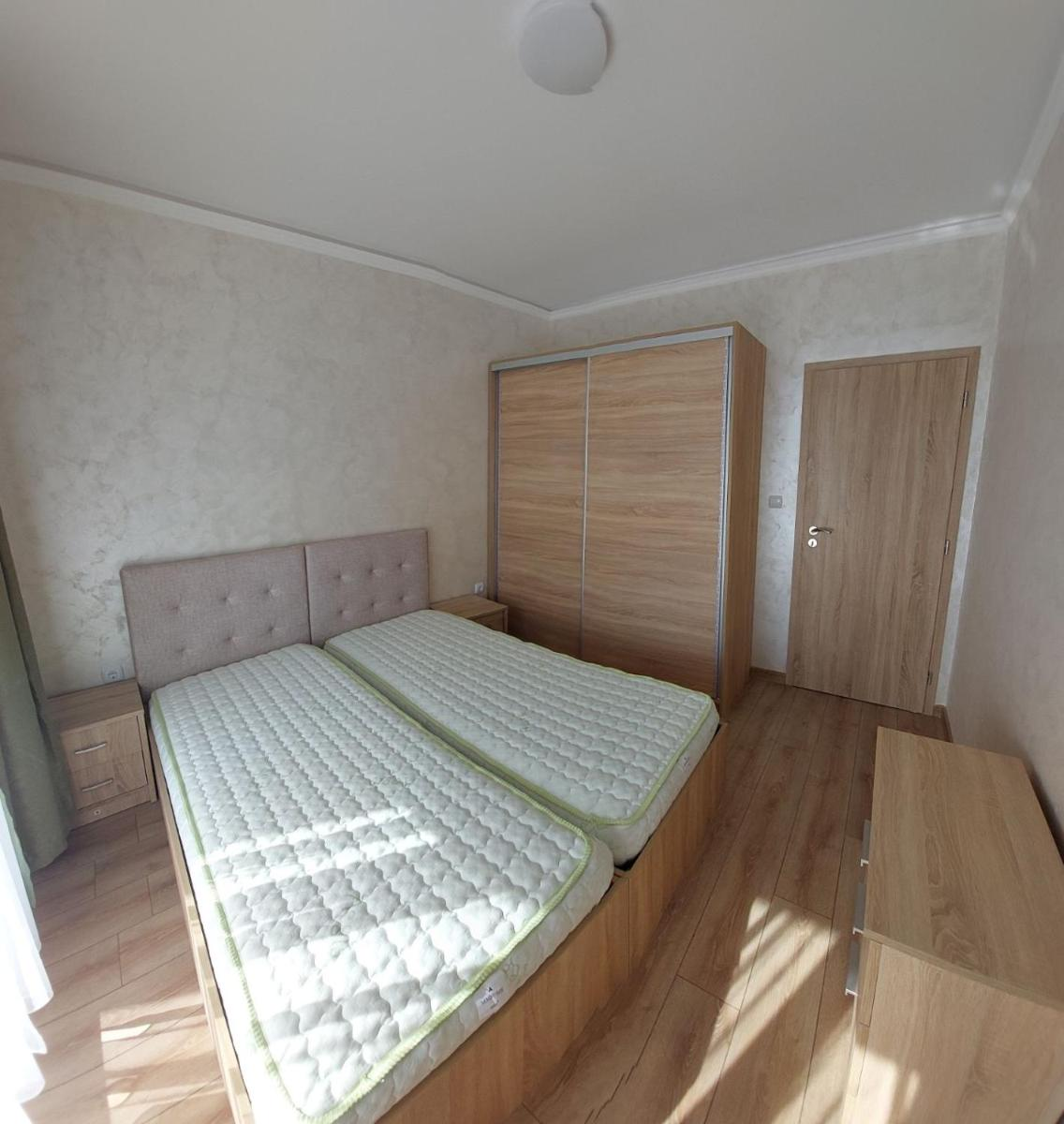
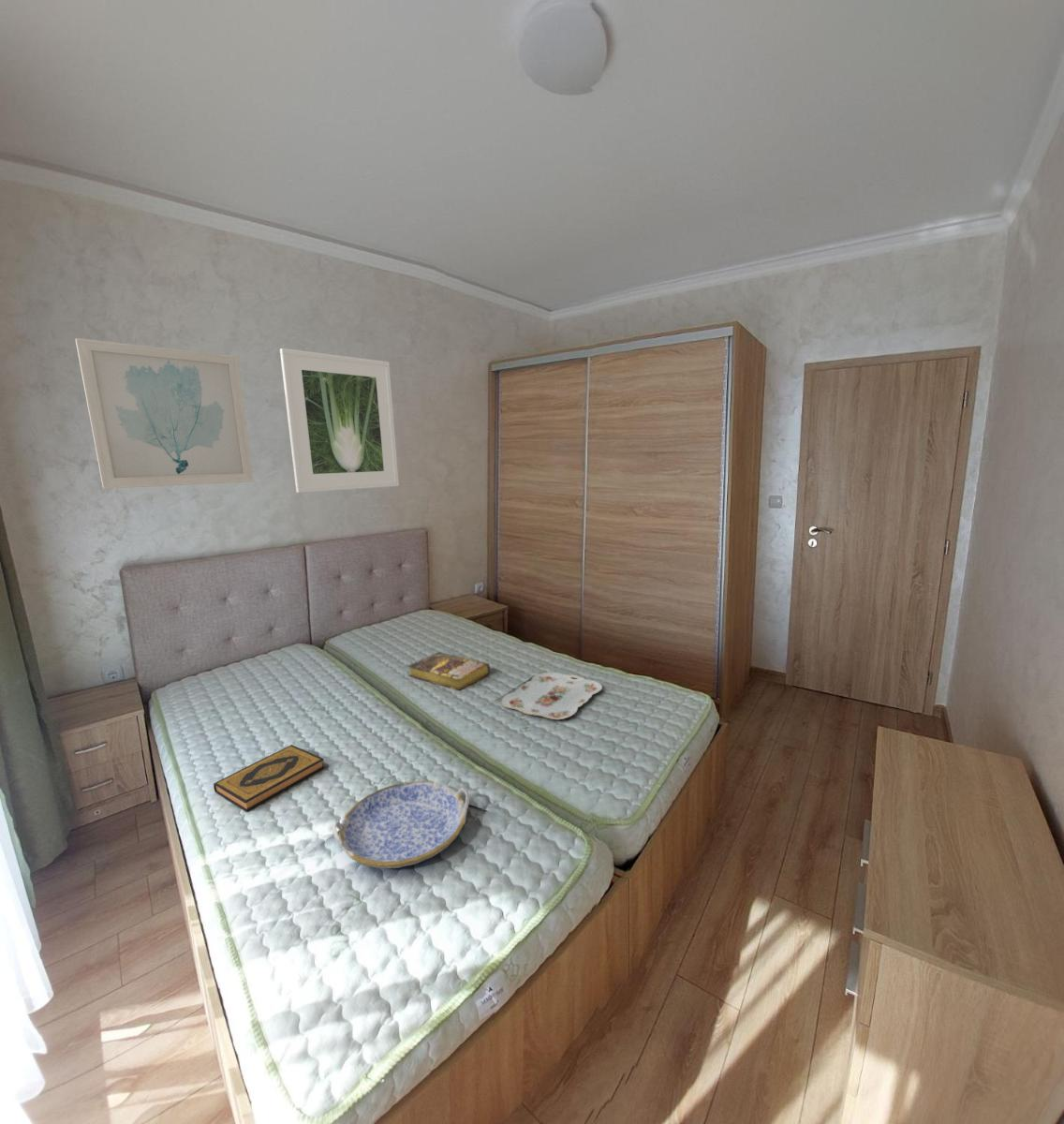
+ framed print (345, 423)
+ serving tray (553, 694)
+ wall art (174, 418)
+ hardback book (271, 775)
+ serving tray (404, 820)
+ book (449, 669)
